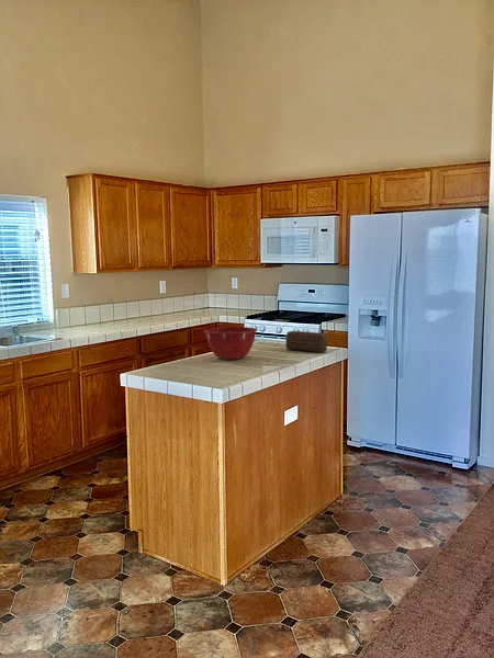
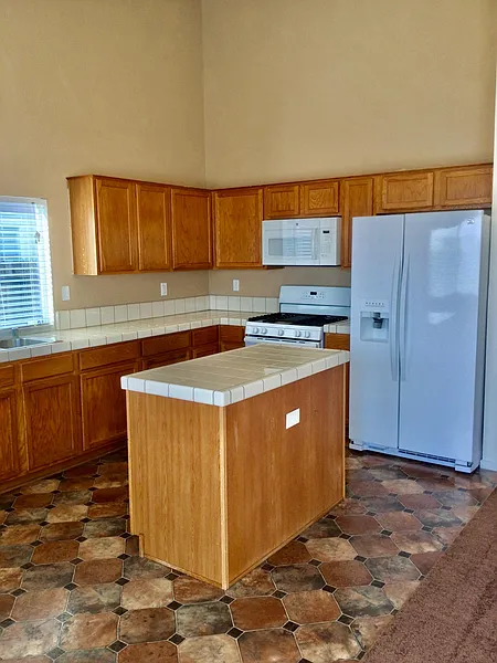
- mixing bowl (231, 343)
- speaker (305, 341)
